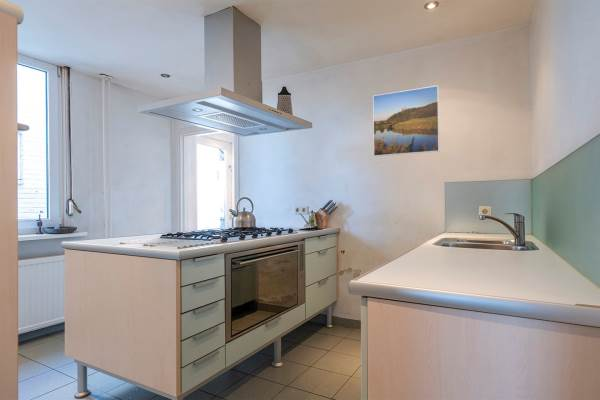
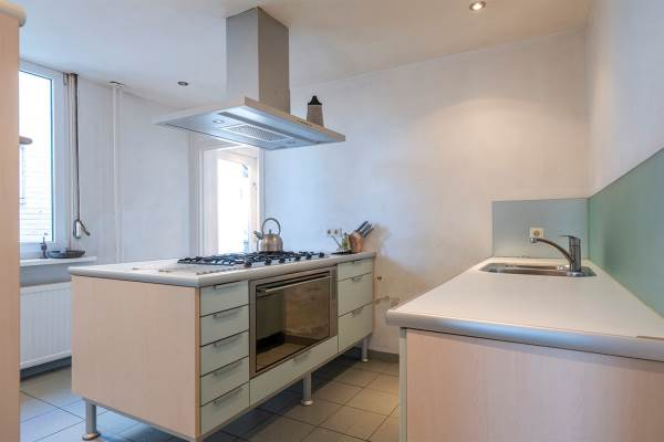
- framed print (404, 122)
